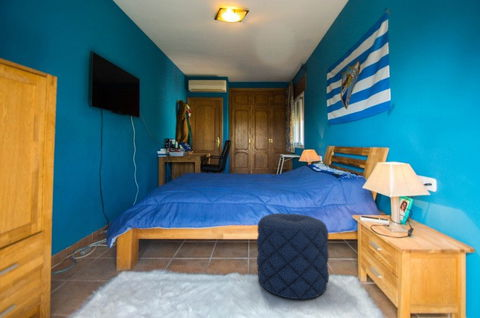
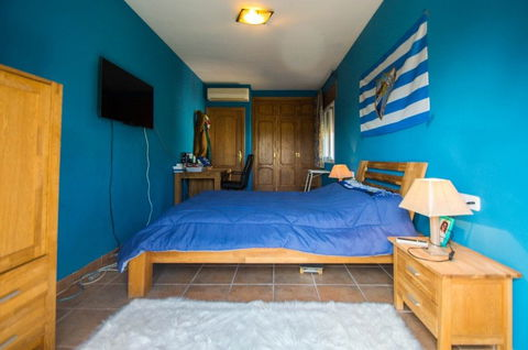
- pouf (291, 249)
